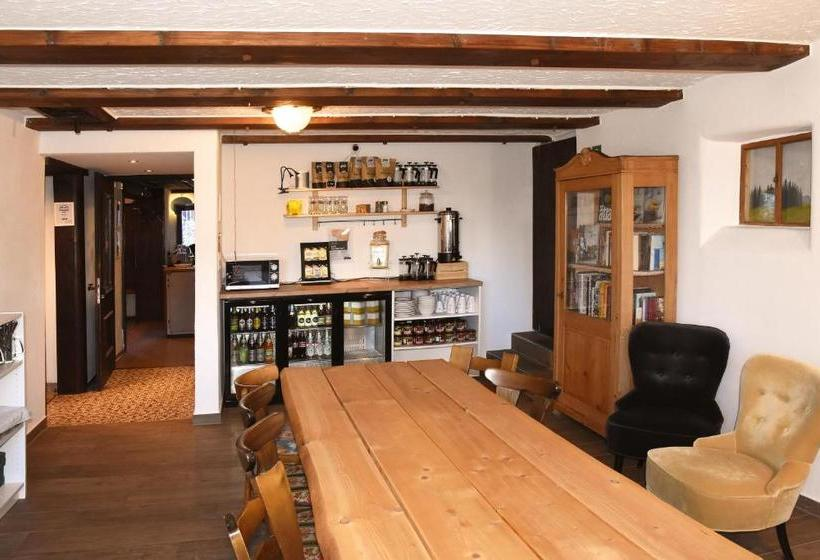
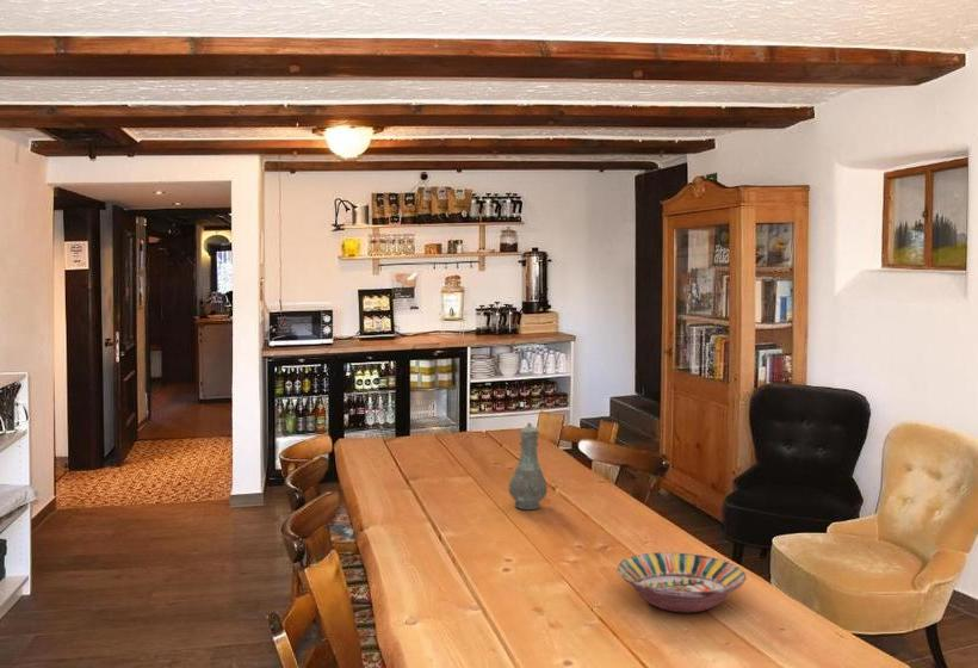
+ vase (527, 464)
+ serving bowl (680, 586)
